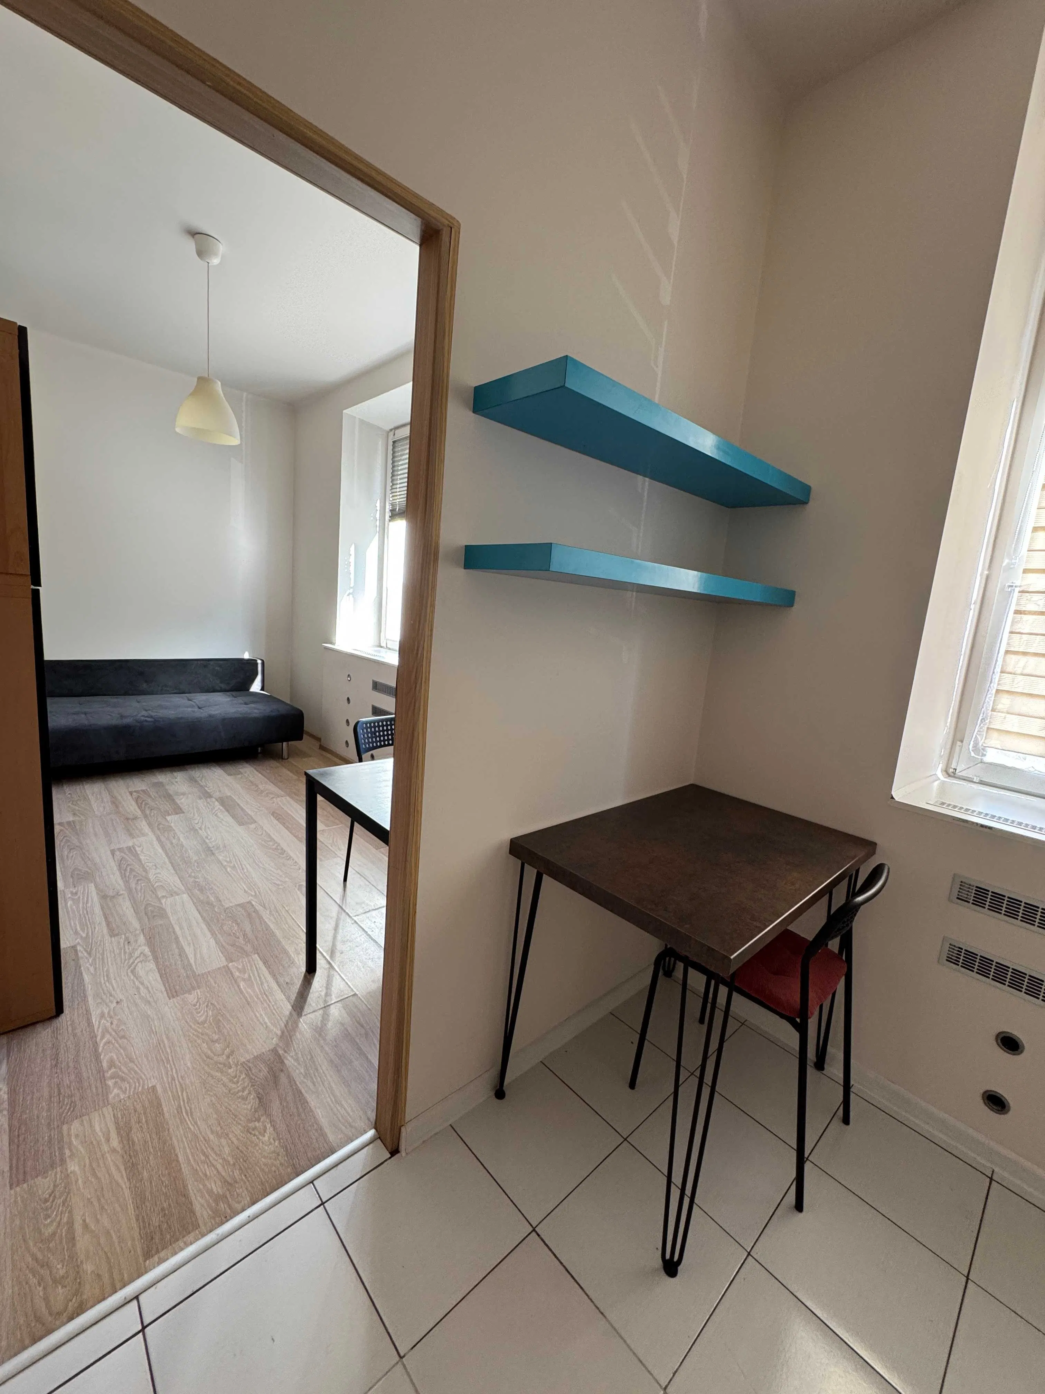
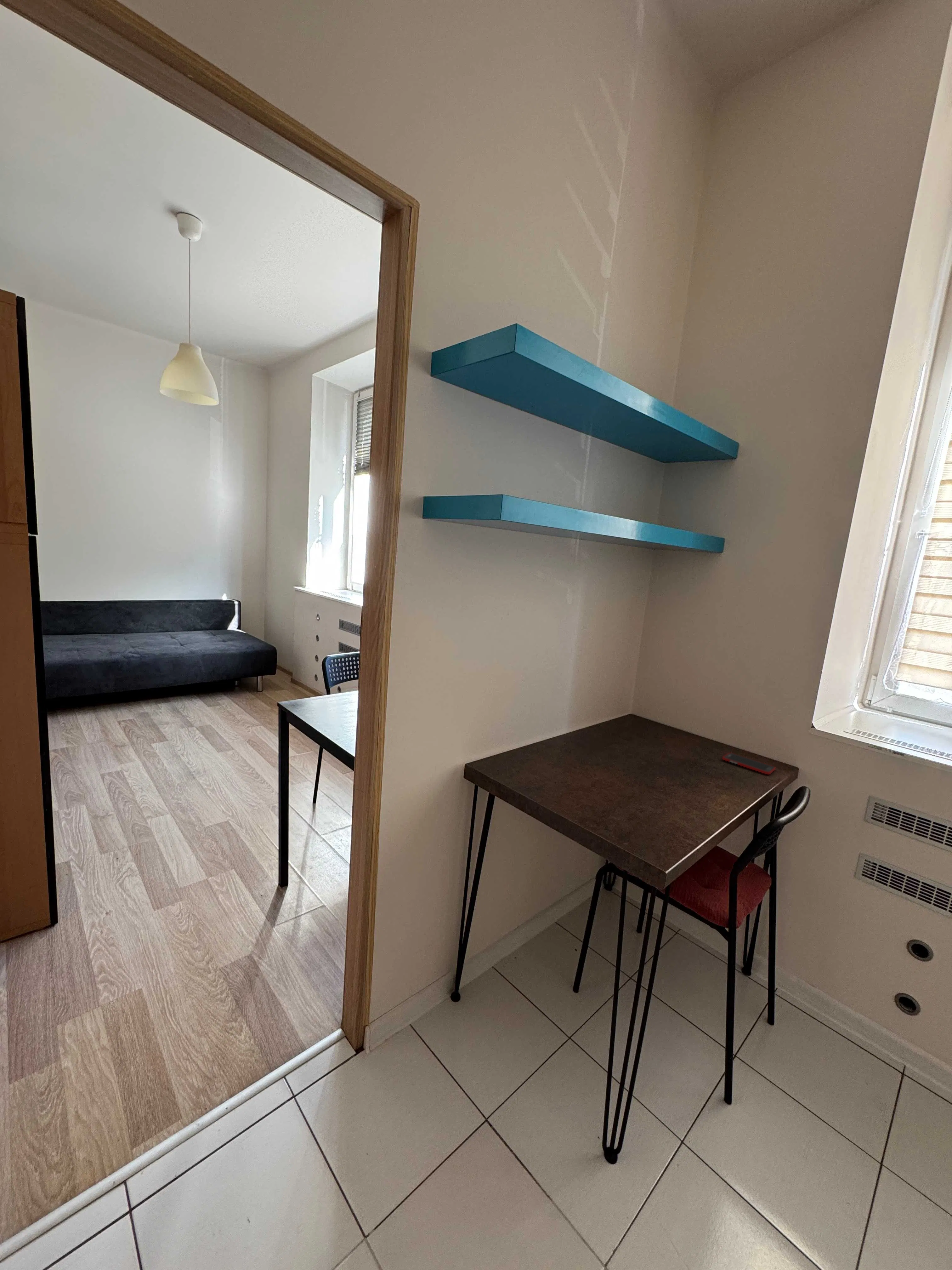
+ cell phone (748, 763)
